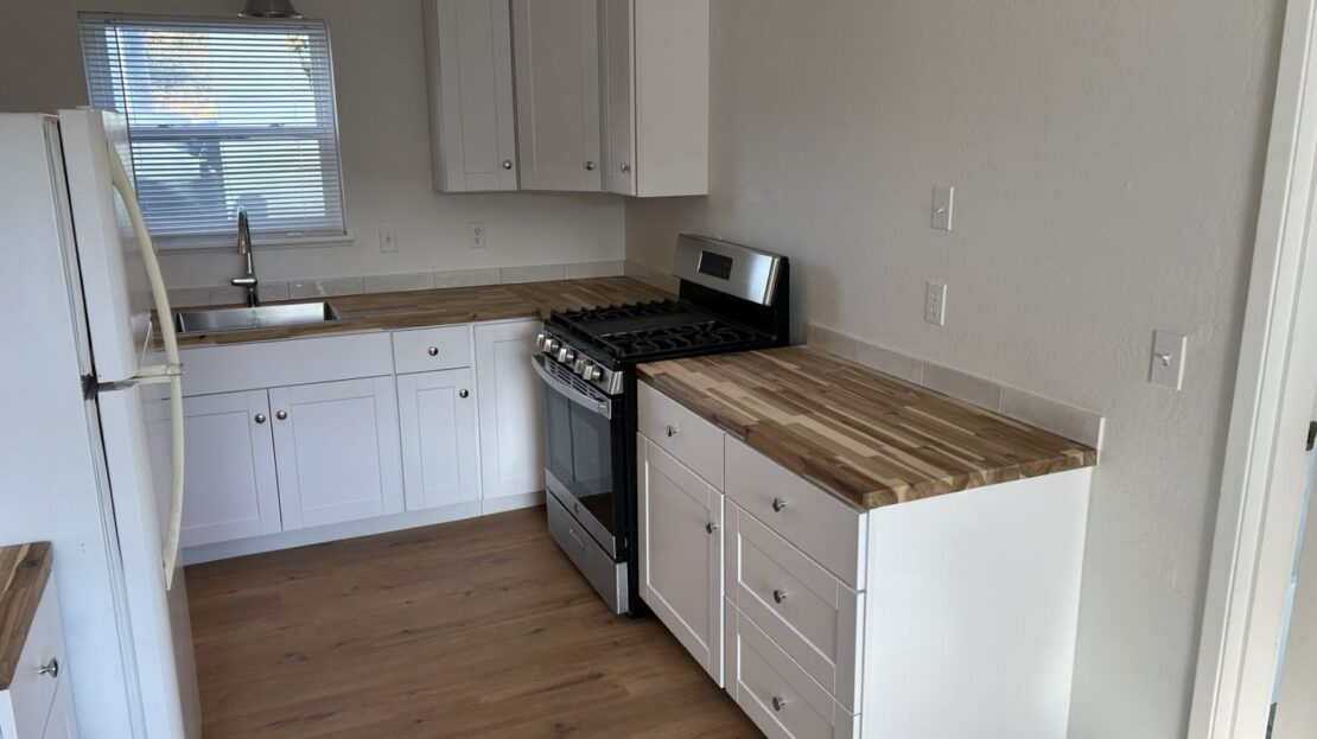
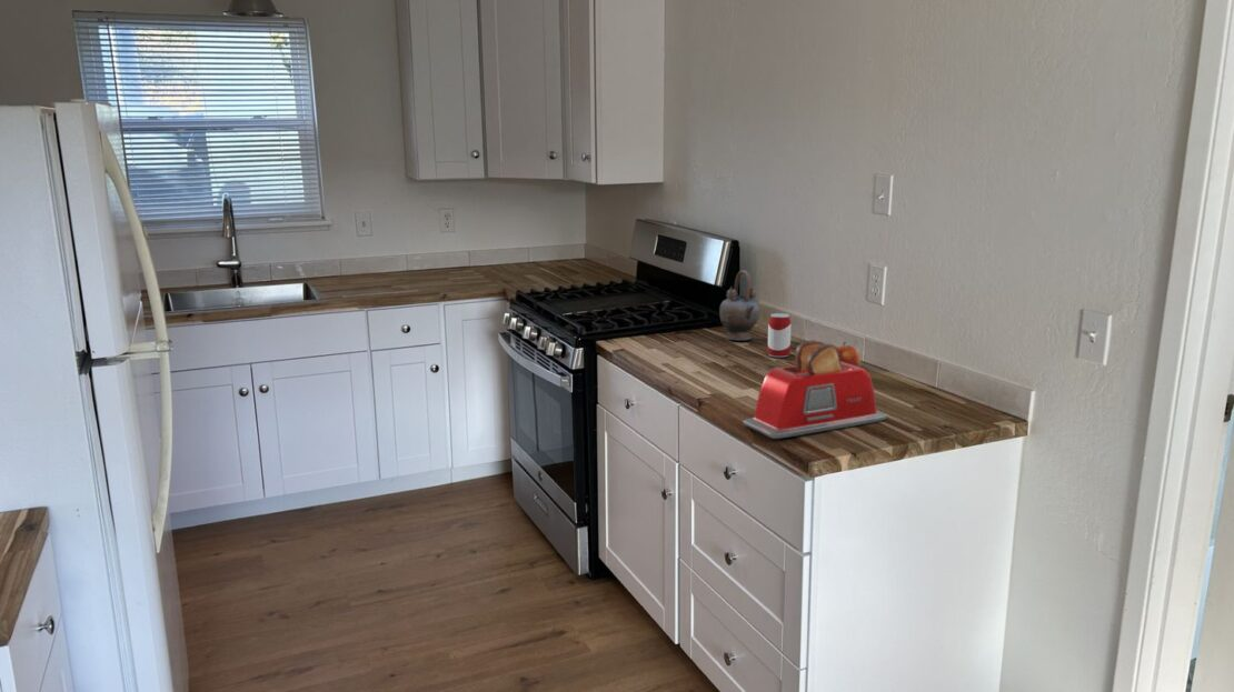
+ teapot (742, 305)
+ apple (843, 359)
+ beverage can (779, 334)
+ toaster (817, 382)
